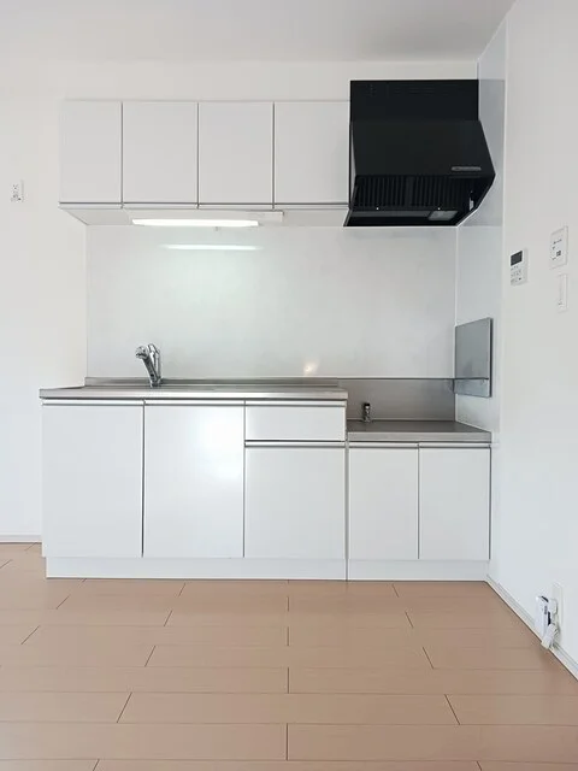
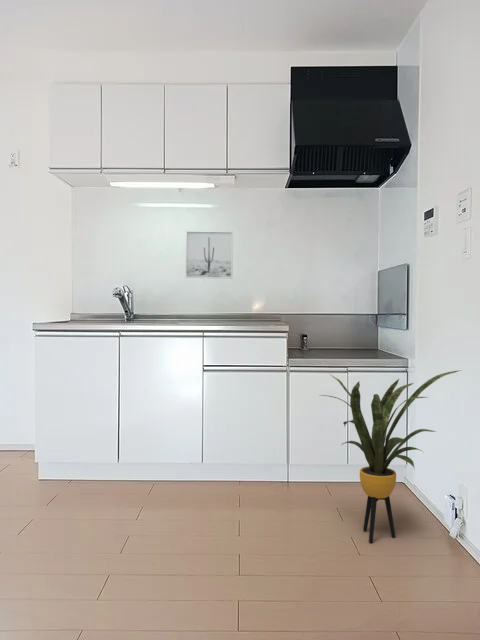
+ house plant (387, 454)
+ wall art (209, 254)
